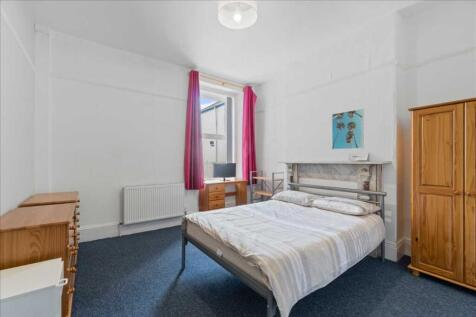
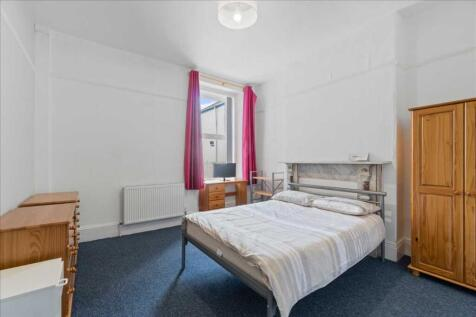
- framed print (346, 130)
